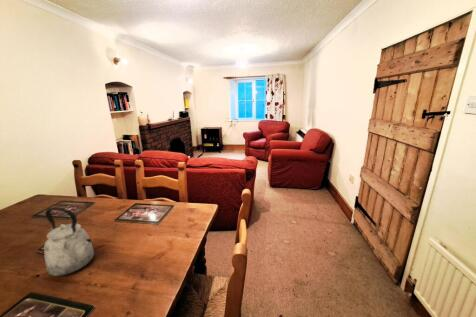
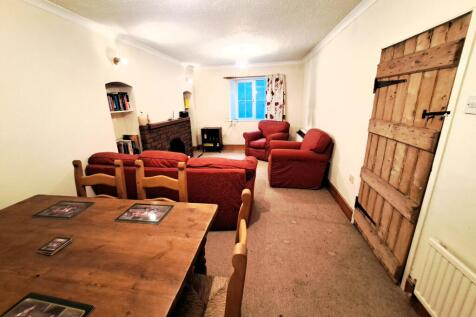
- kettle (71, 238)
